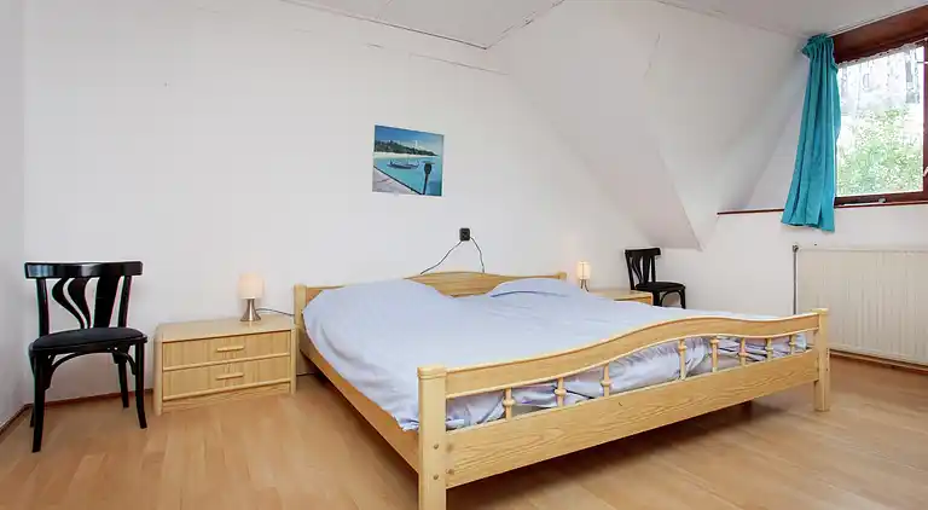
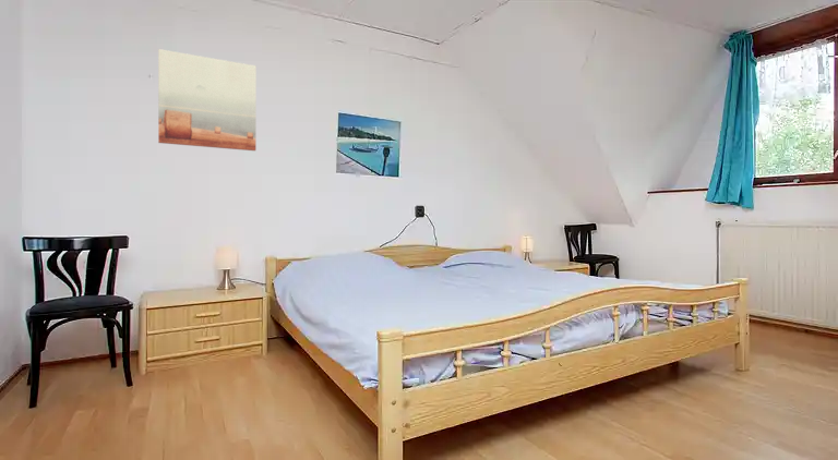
+ wall art (208, 102)
